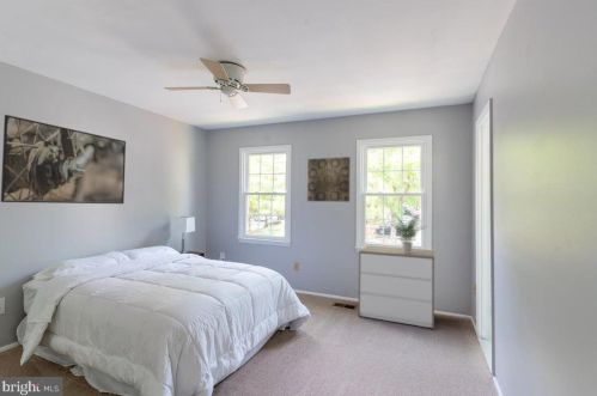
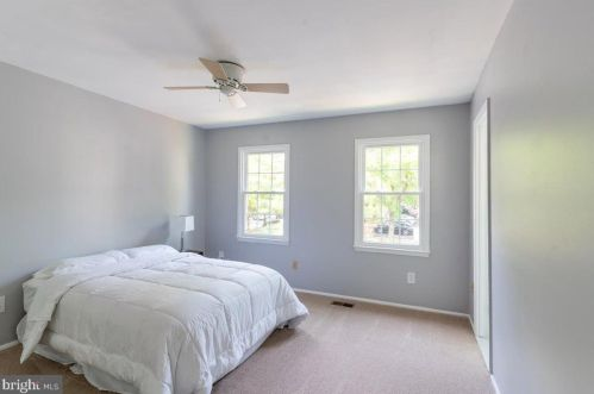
- dresser (396, 282)
- wall art (328, 179)
- potted plant (408, 232)
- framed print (73, 166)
